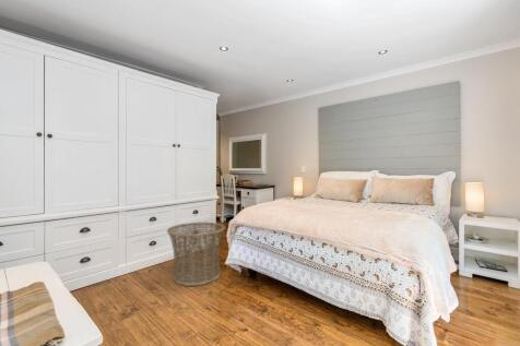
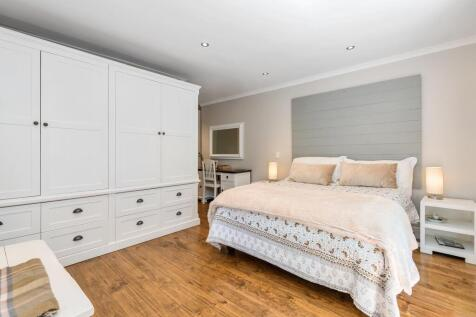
- basket (197, 251)
